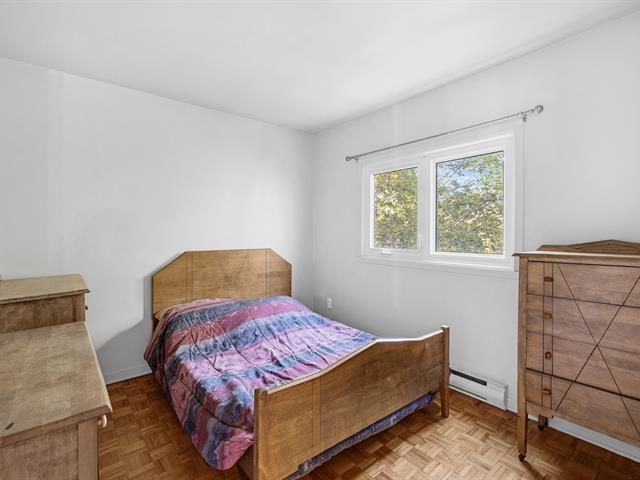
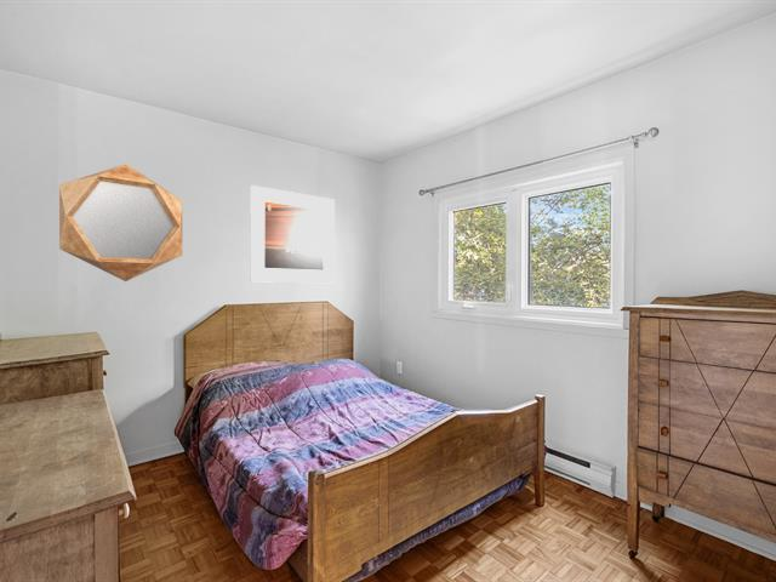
+ home mirror (126, 222)
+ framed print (295, 238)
